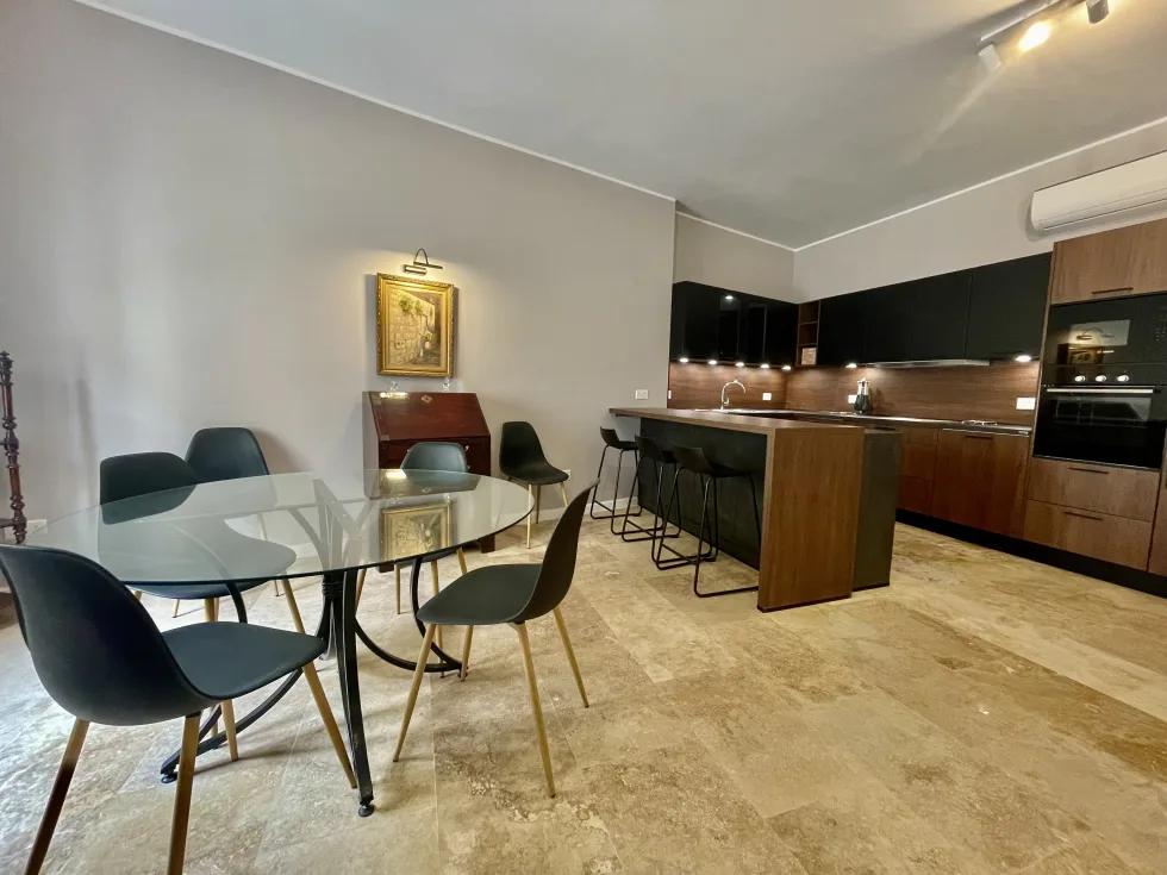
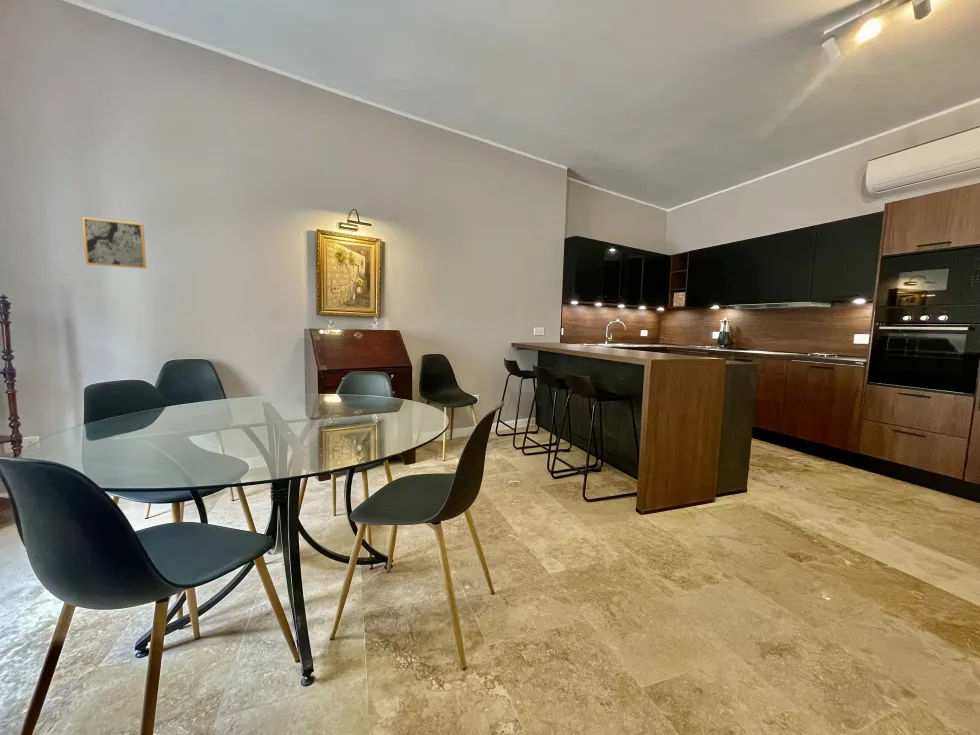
+ wall art (115, 243)
